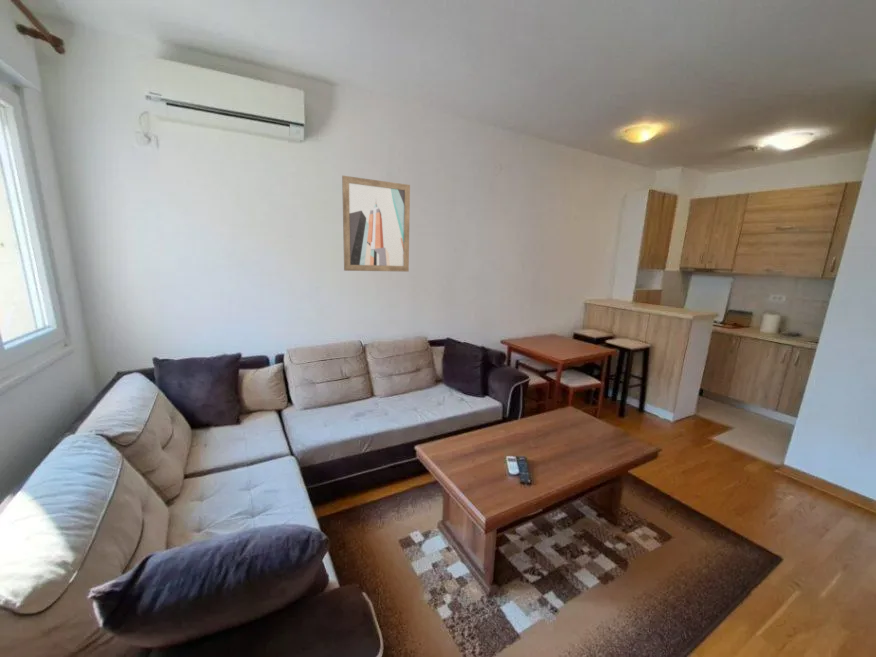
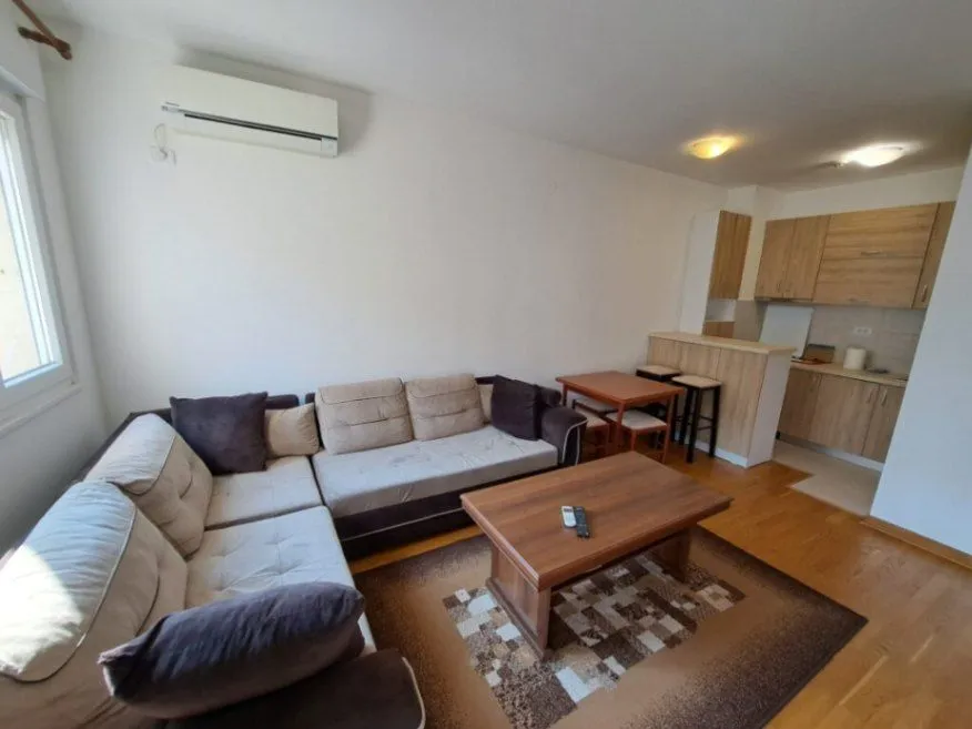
- wall art (377, 227)
